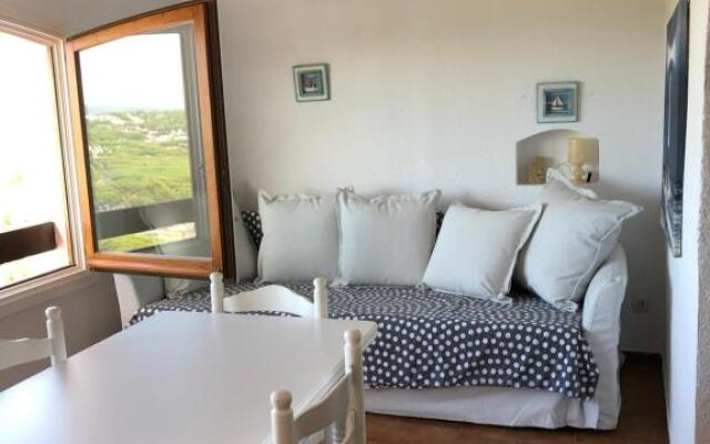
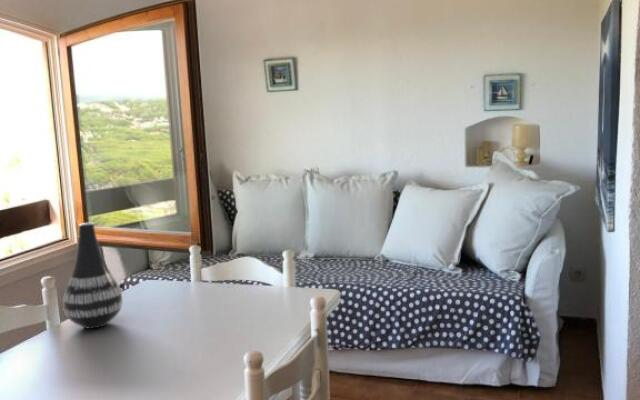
+ vase (90, 274)
